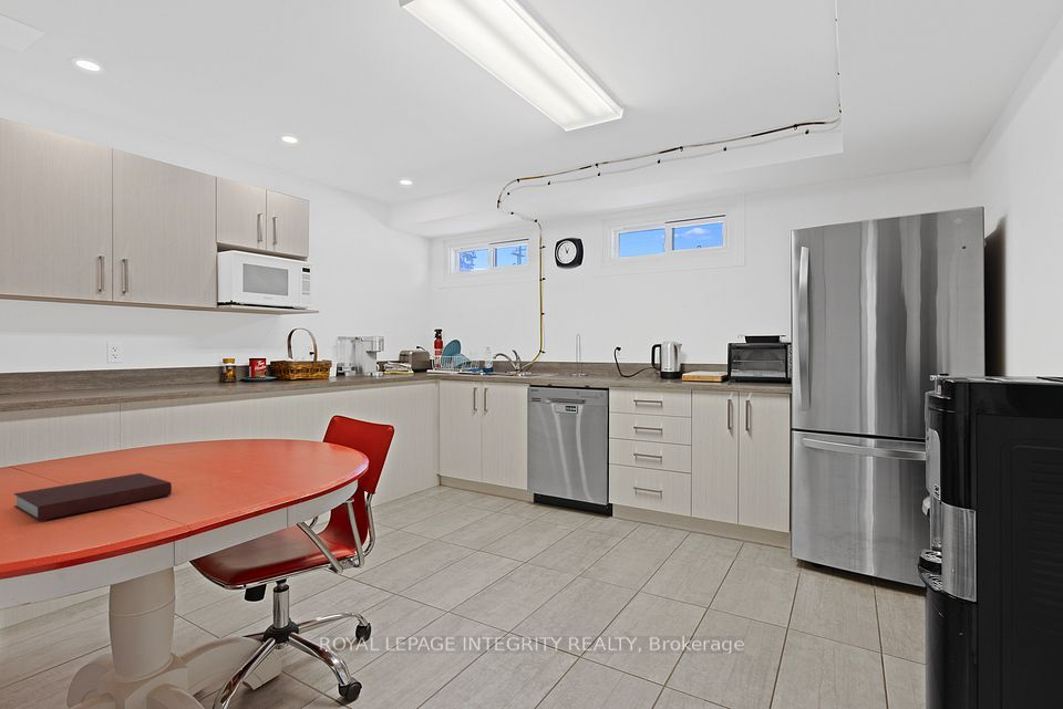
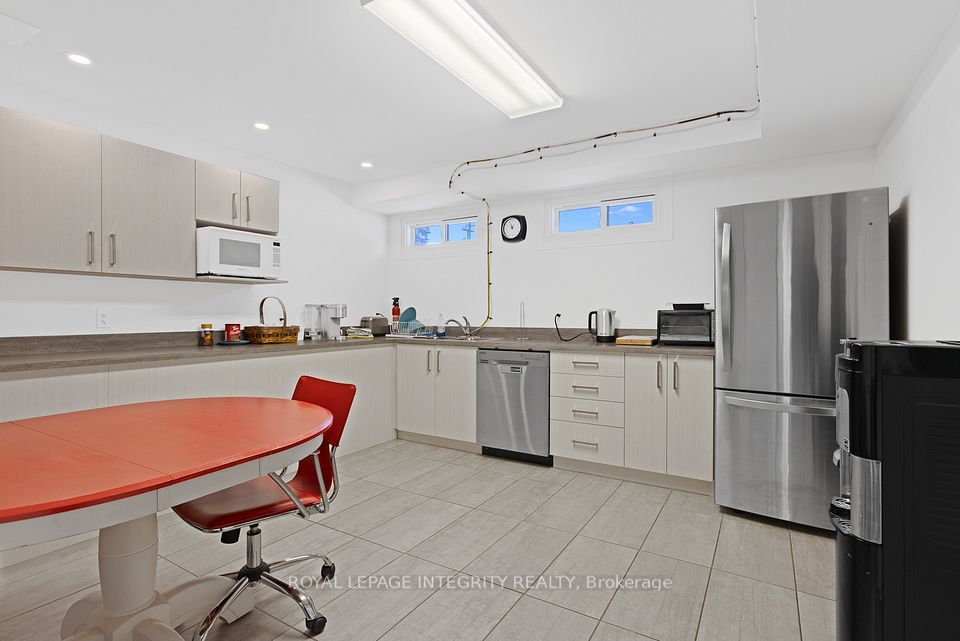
- notebook (95, 493)
